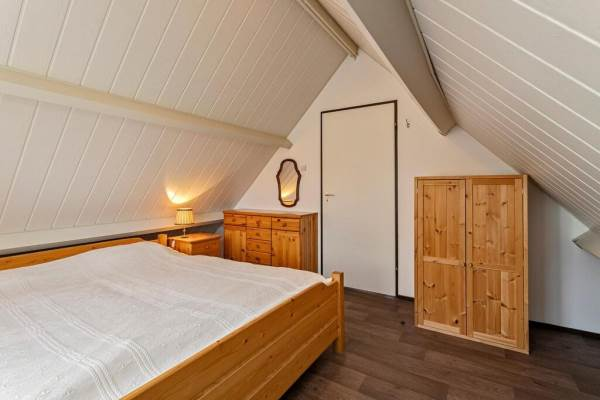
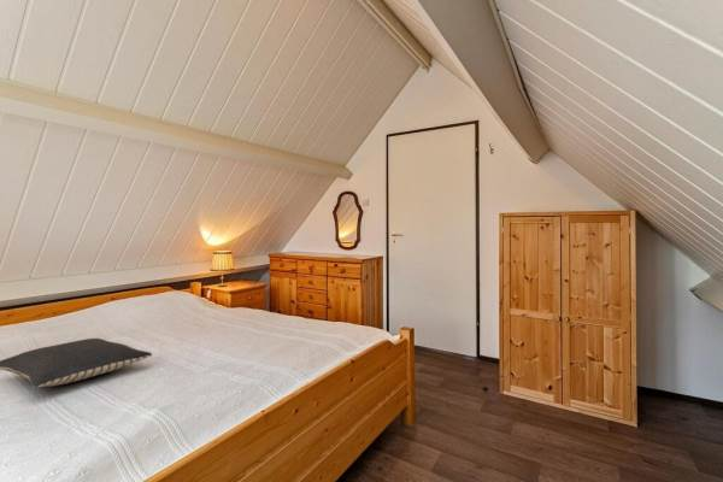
+ pillow (75, 359)
